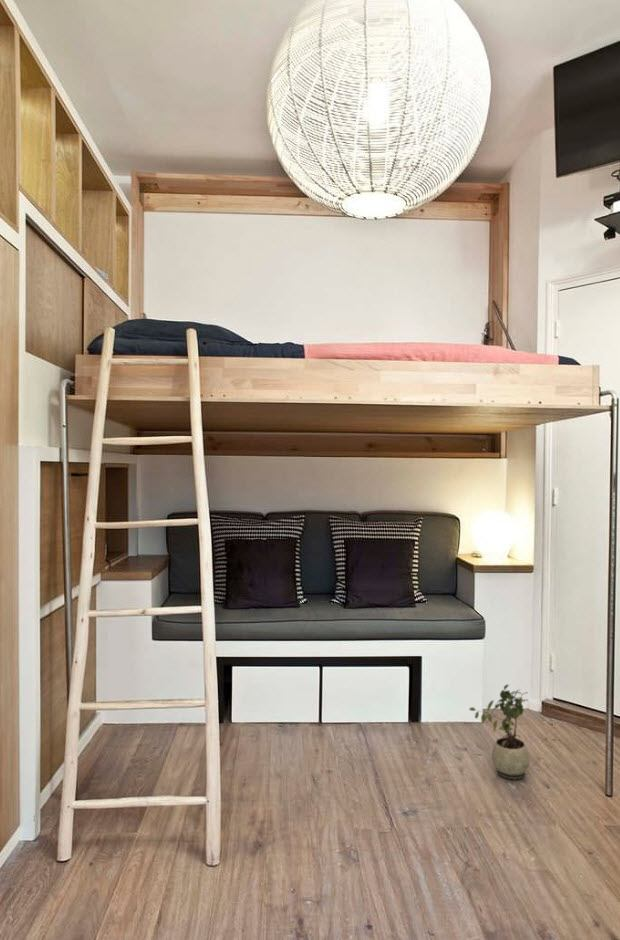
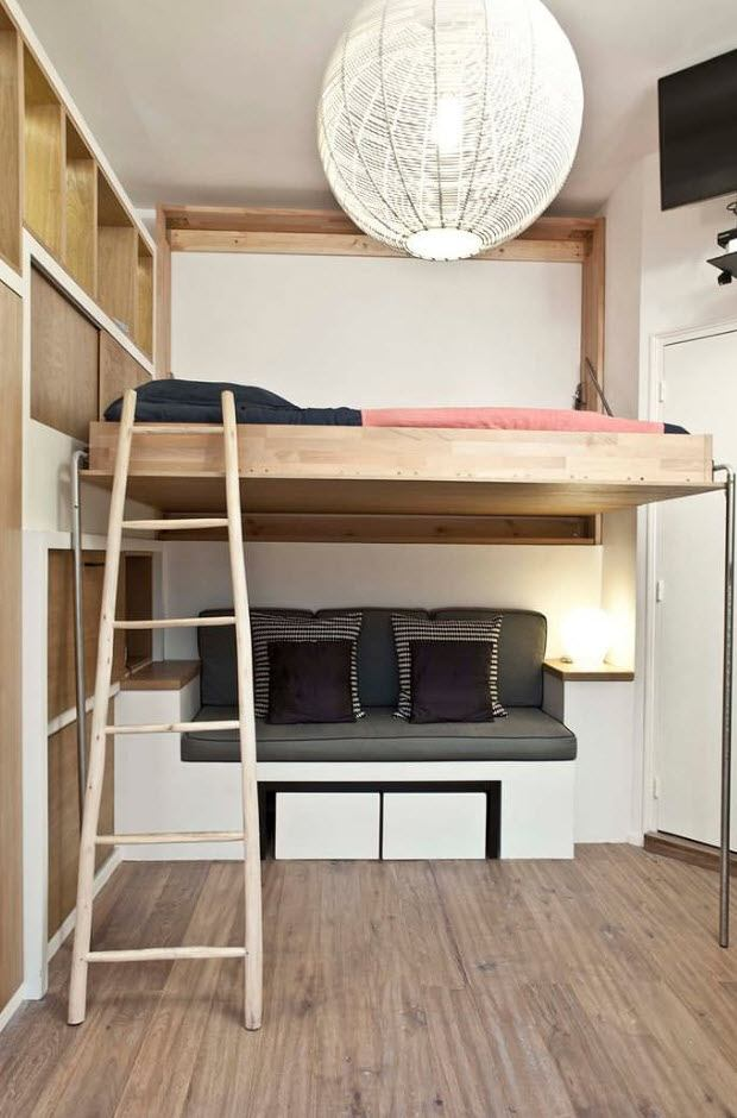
- potted plant (502, 729)
